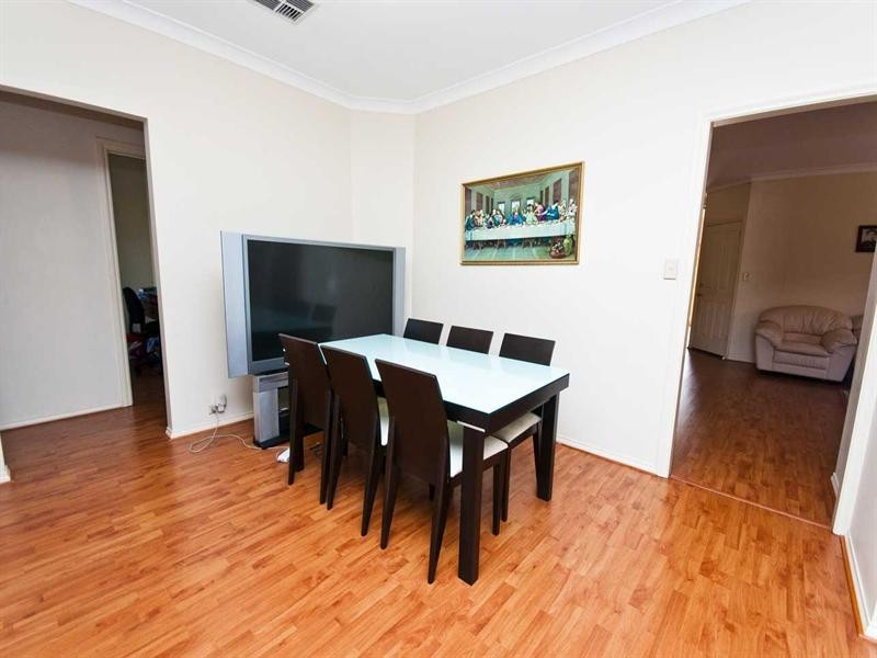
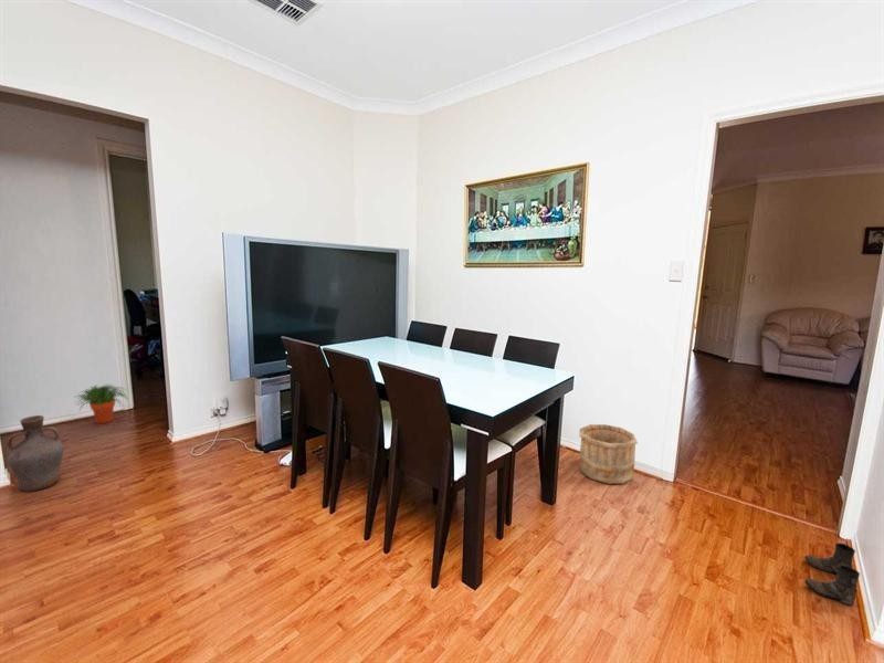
+ potted plant (103, 403)
+ vase (35, 451)
+ wooden bucket (606, 452)
+ boots (830, 567)
